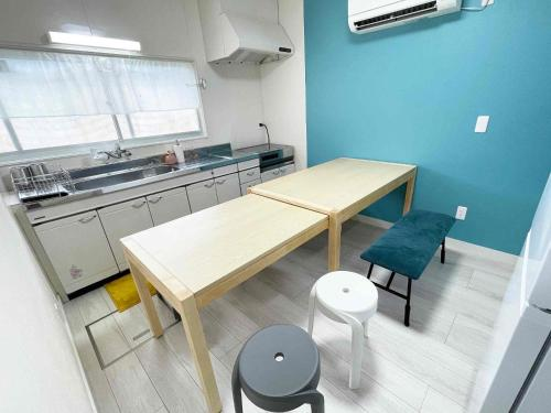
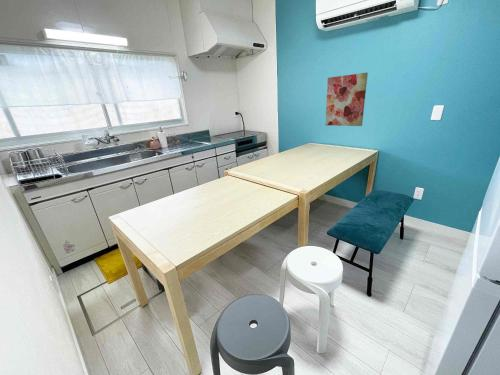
+ wall art (344, 101)
